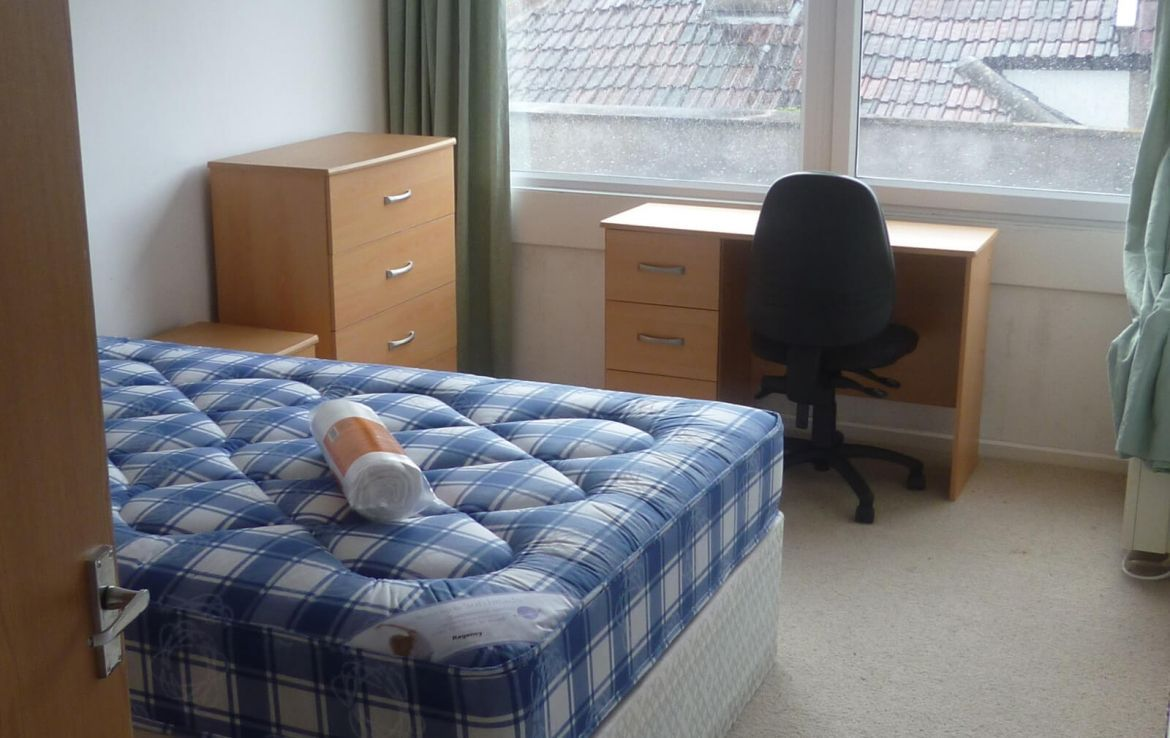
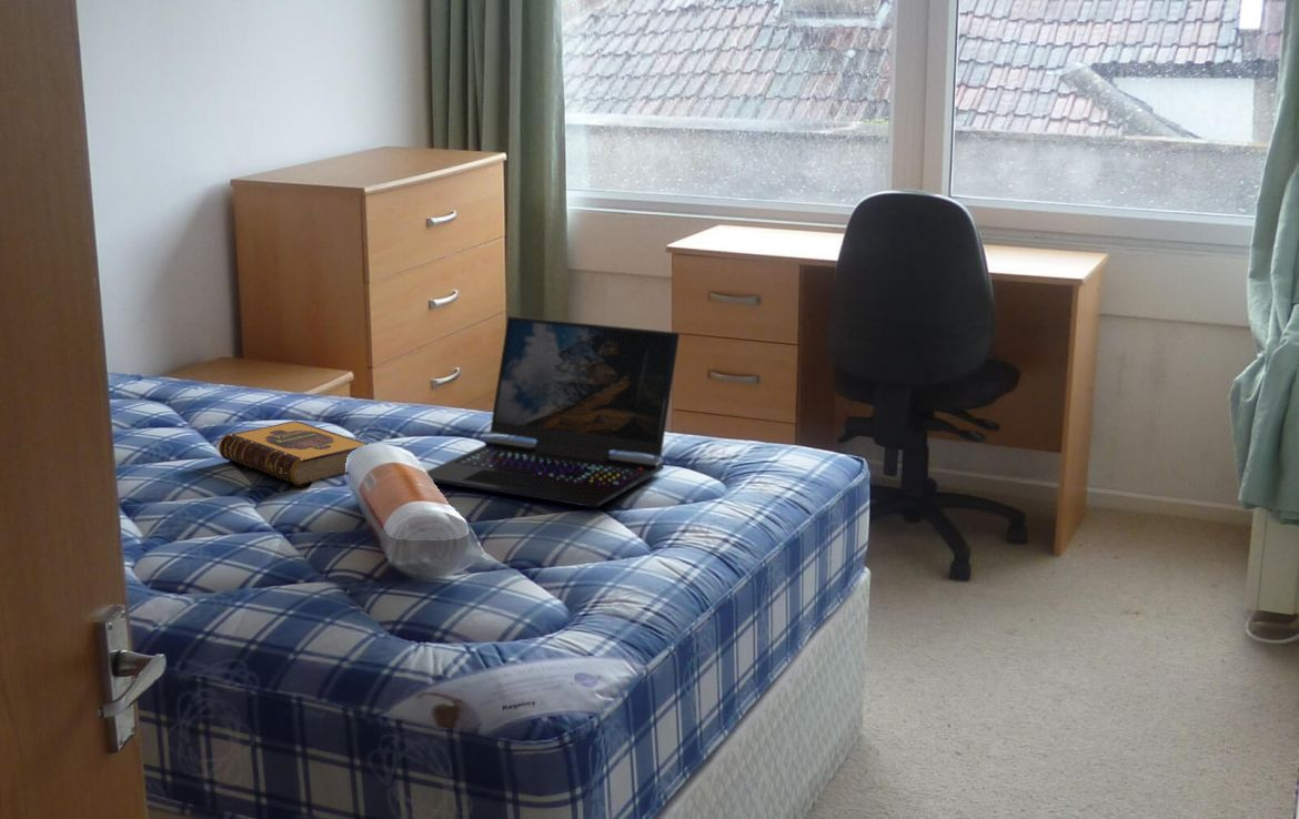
+ laptop (550, 407)
+ hardback book (294, 453)
